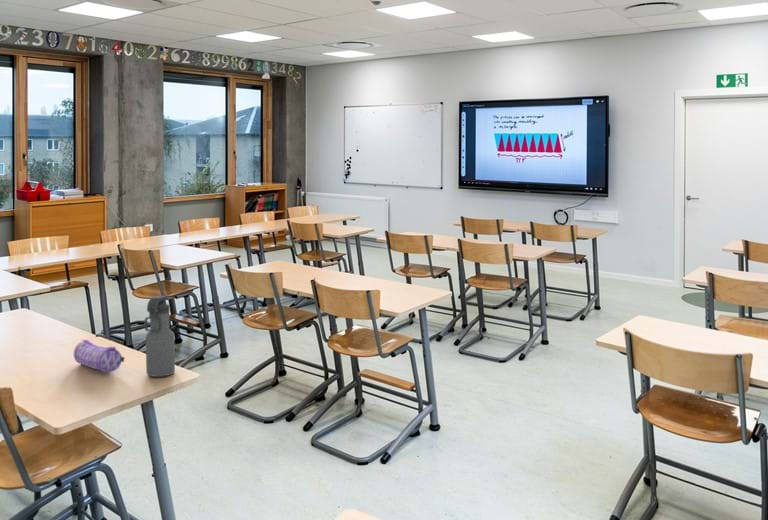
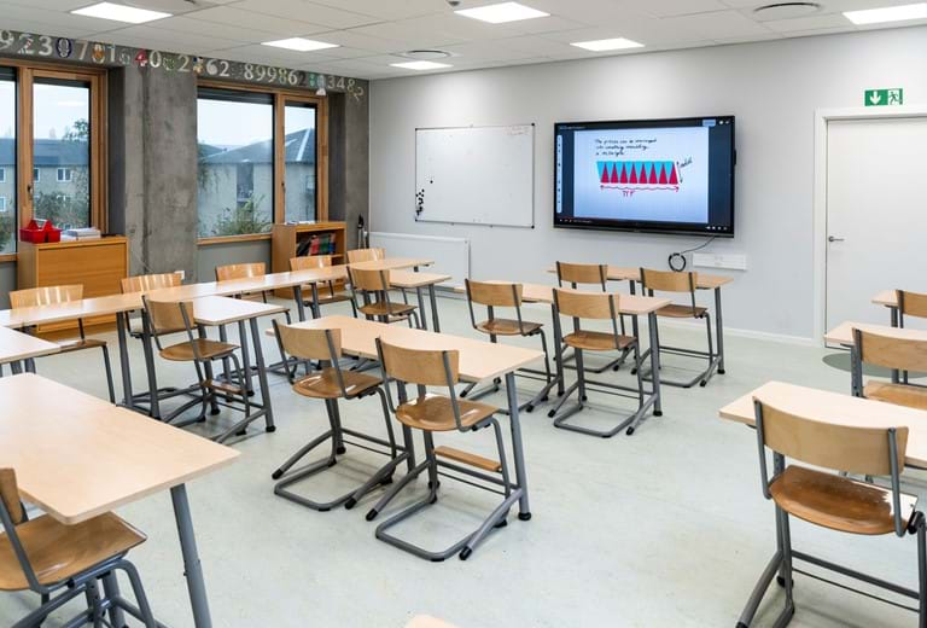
- pencil case (97, 355)
- water bottle (159, 335)
